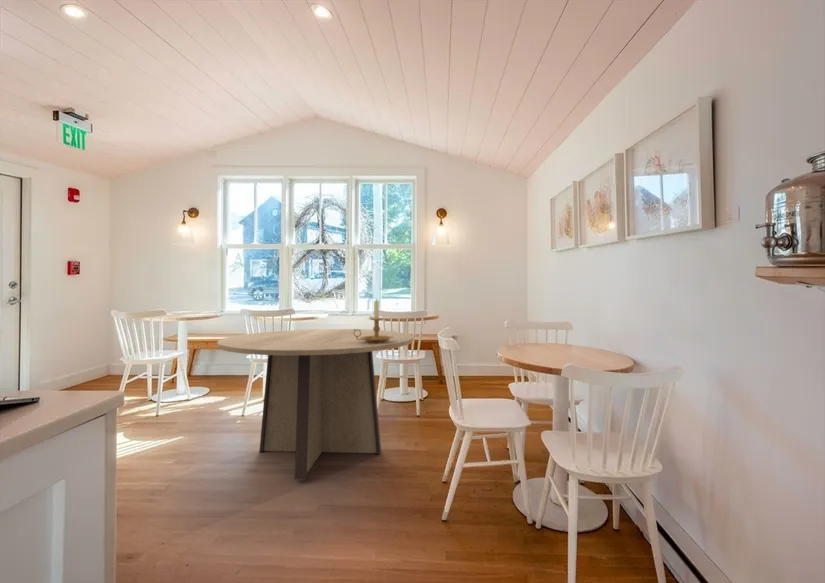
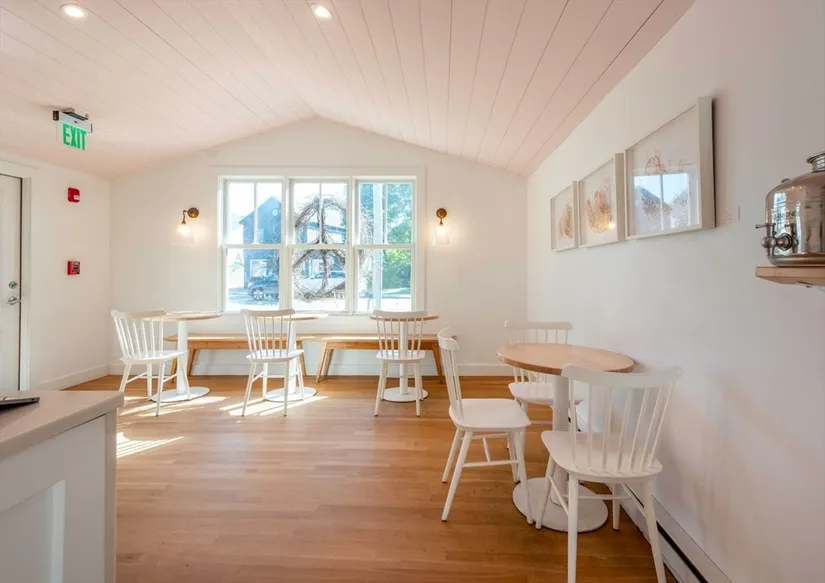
- dining table (320, 394)
- candle holder (376, 319)
